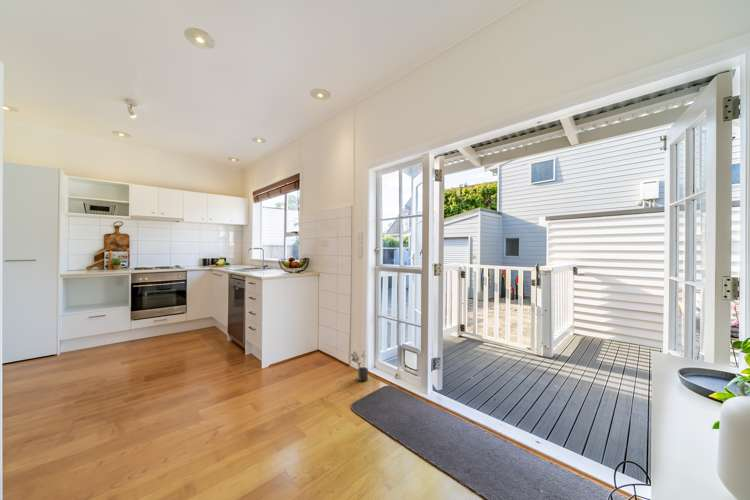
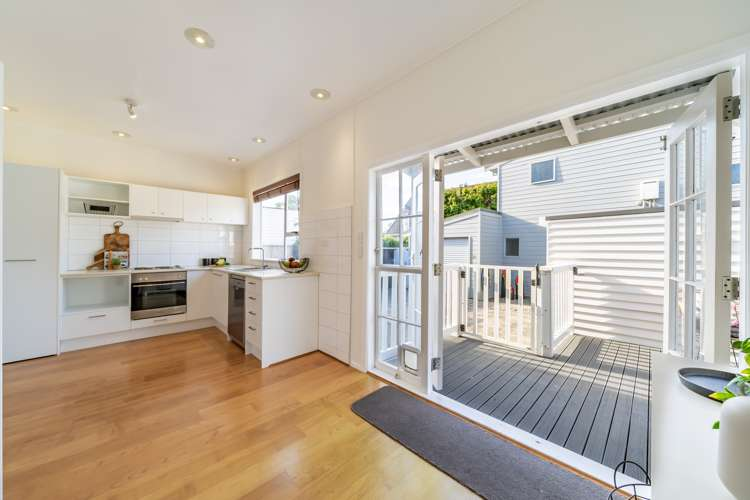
- potted plant (359, 365)
